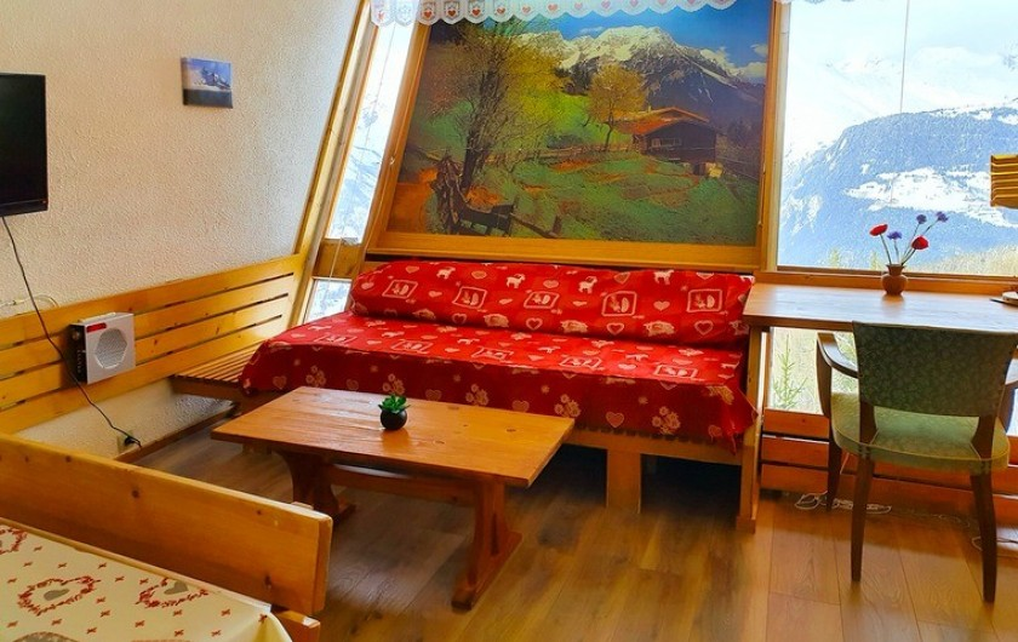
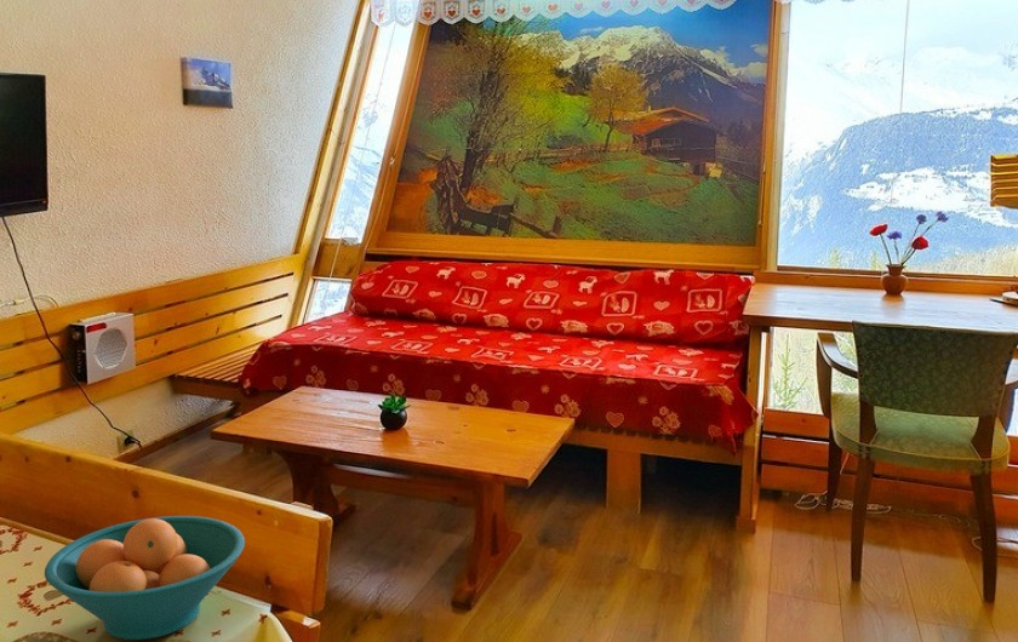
+ fruit bowl (150, 569)
